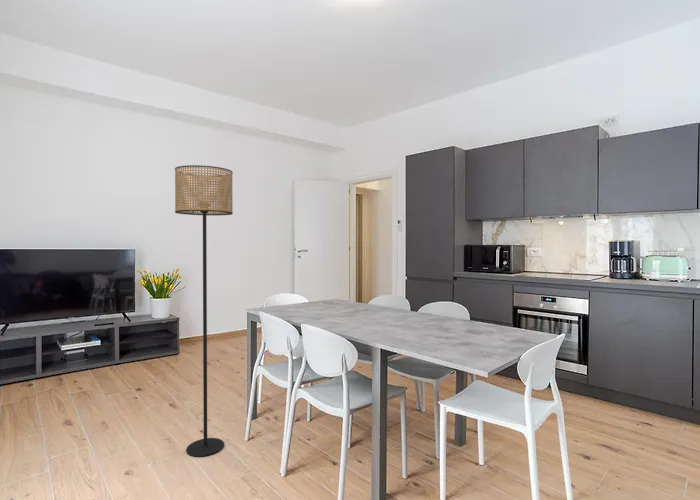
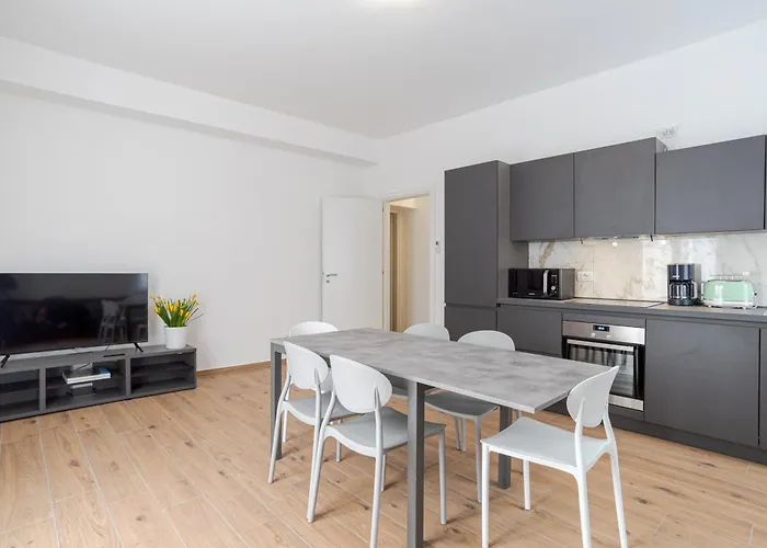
- floor lamp (204, 309)
